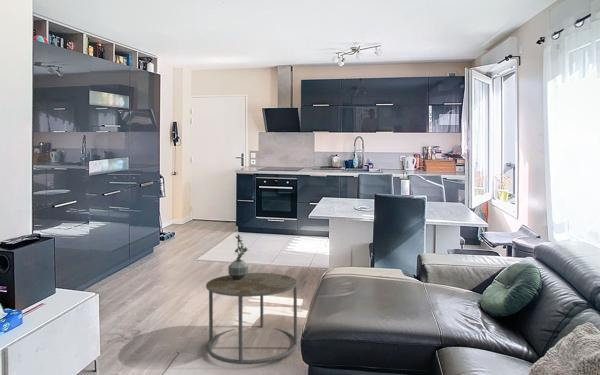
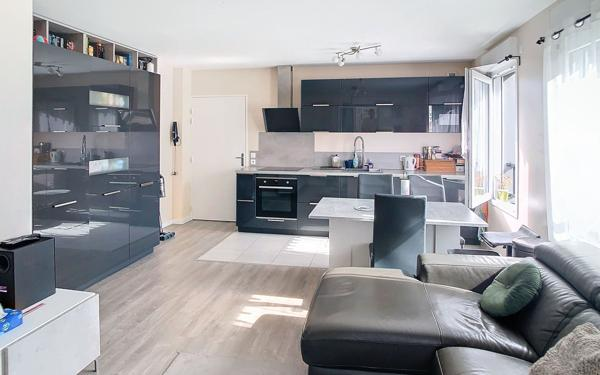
- side table (260, 313)
- potted plant (239, 256)
